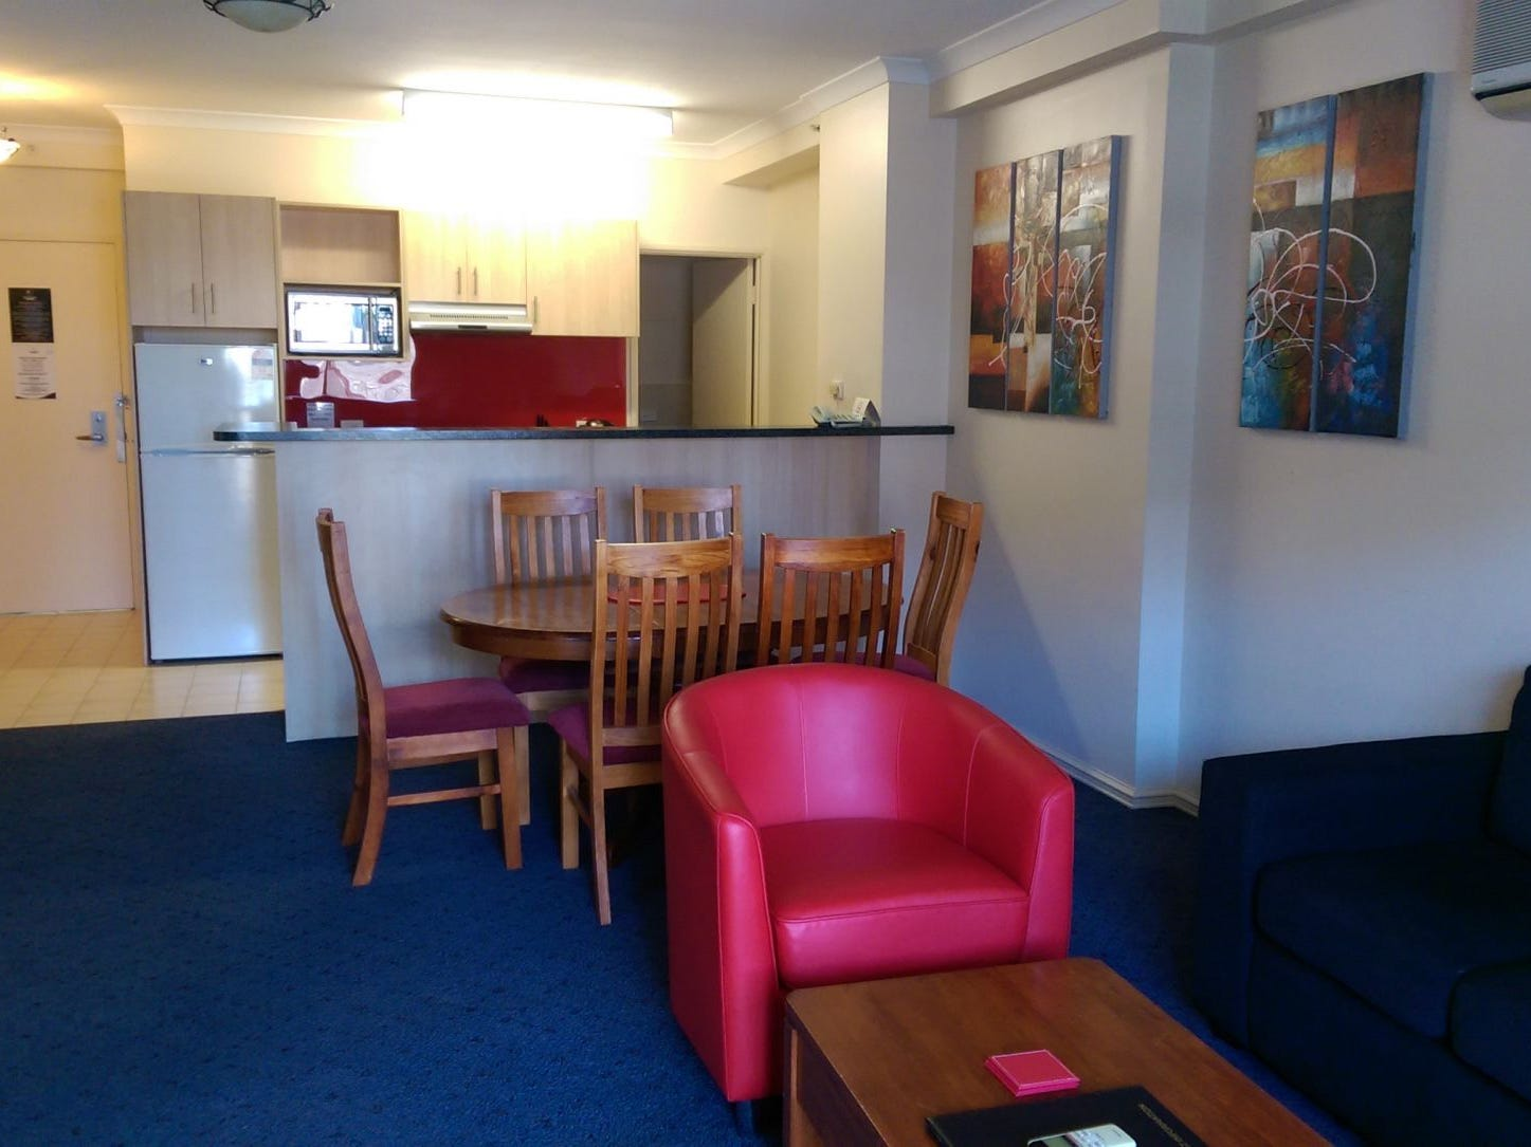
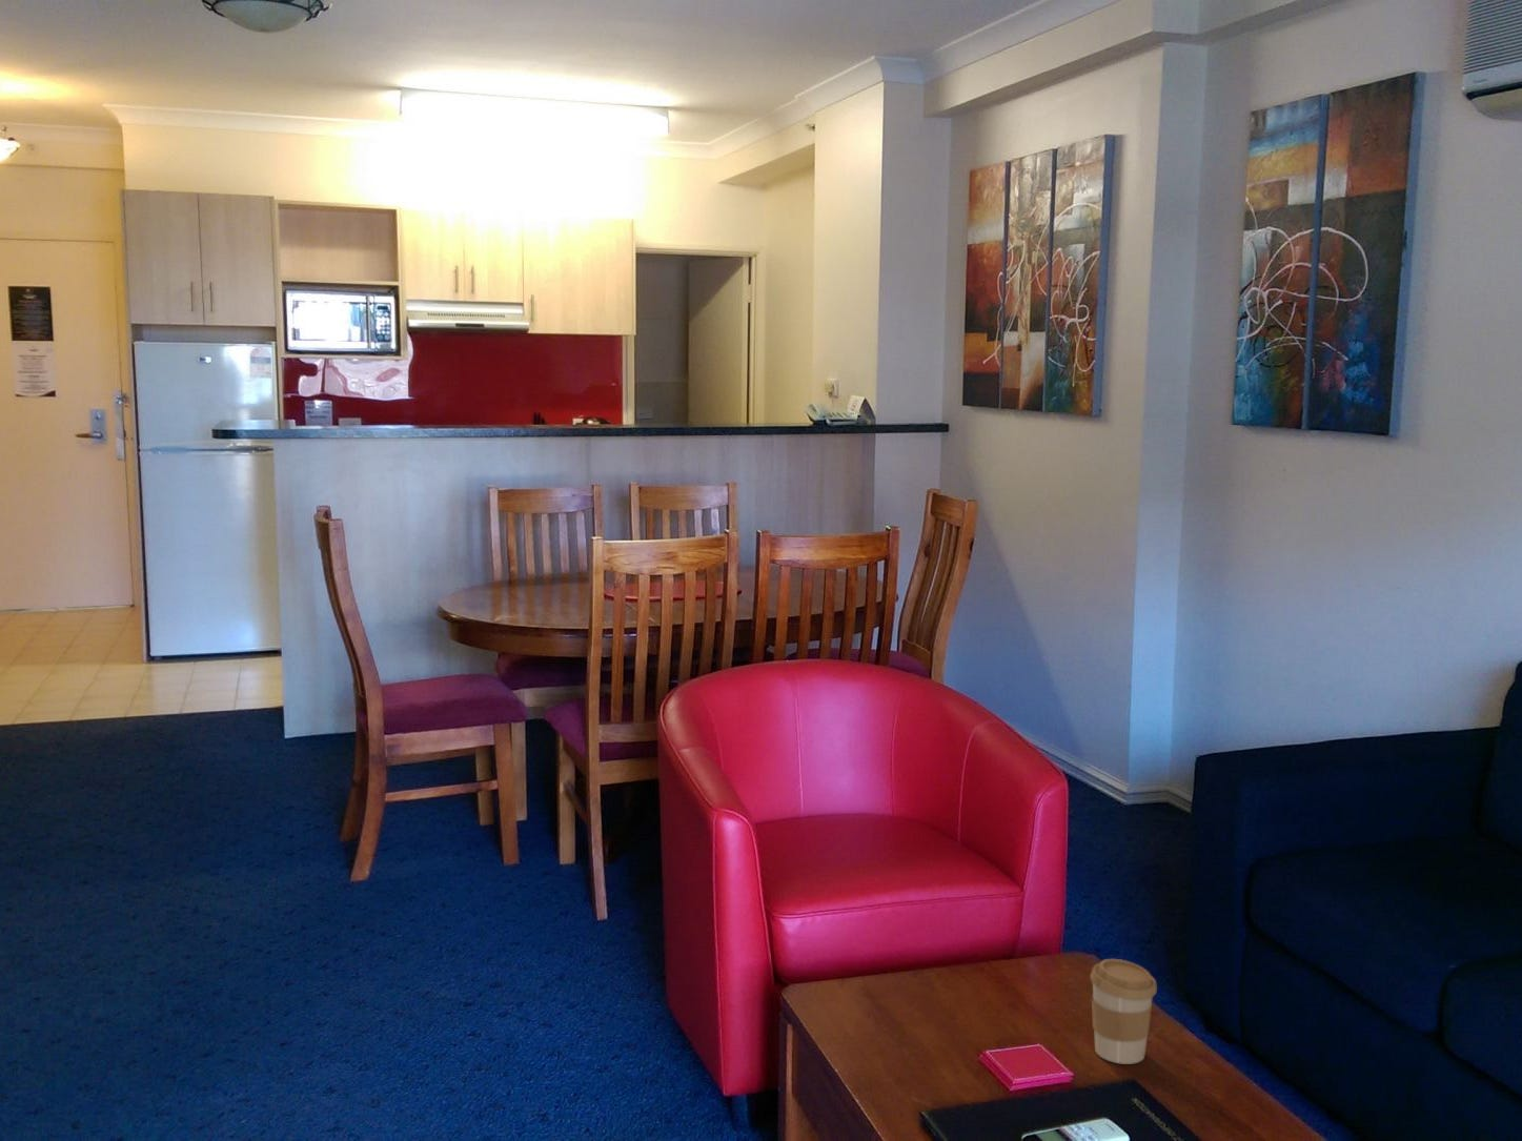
+ coffee cup (1122, 1009)
